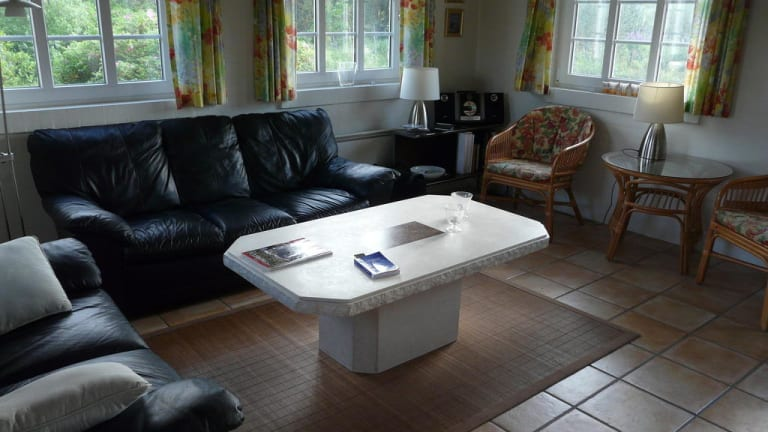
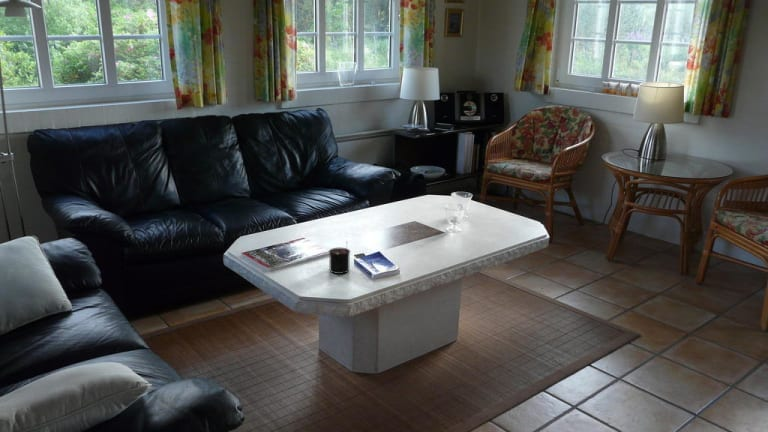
+ candle (339, 256)
